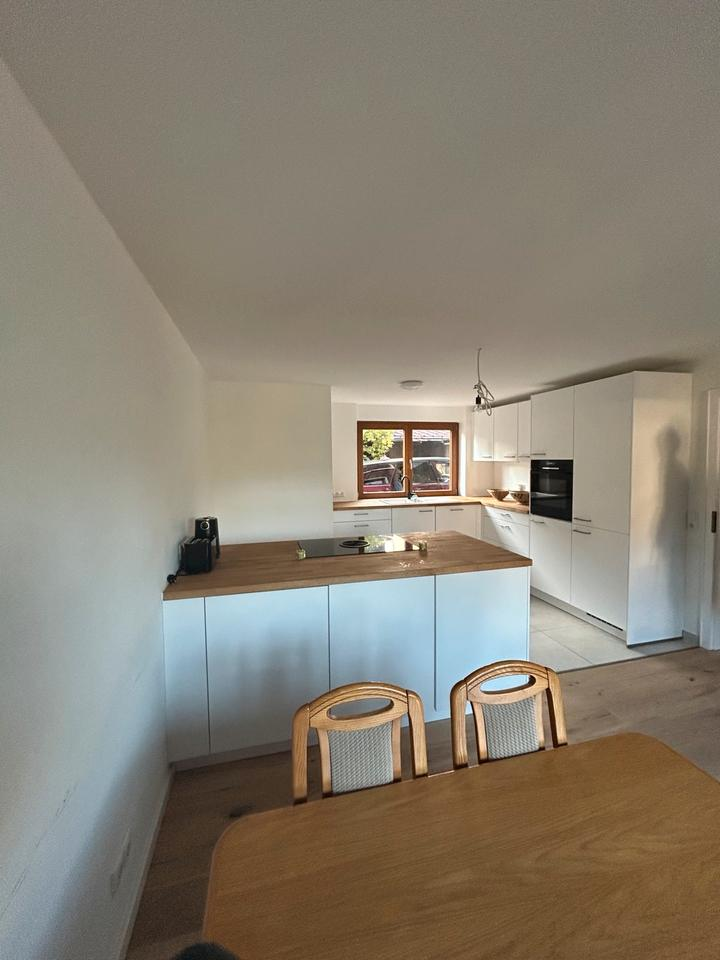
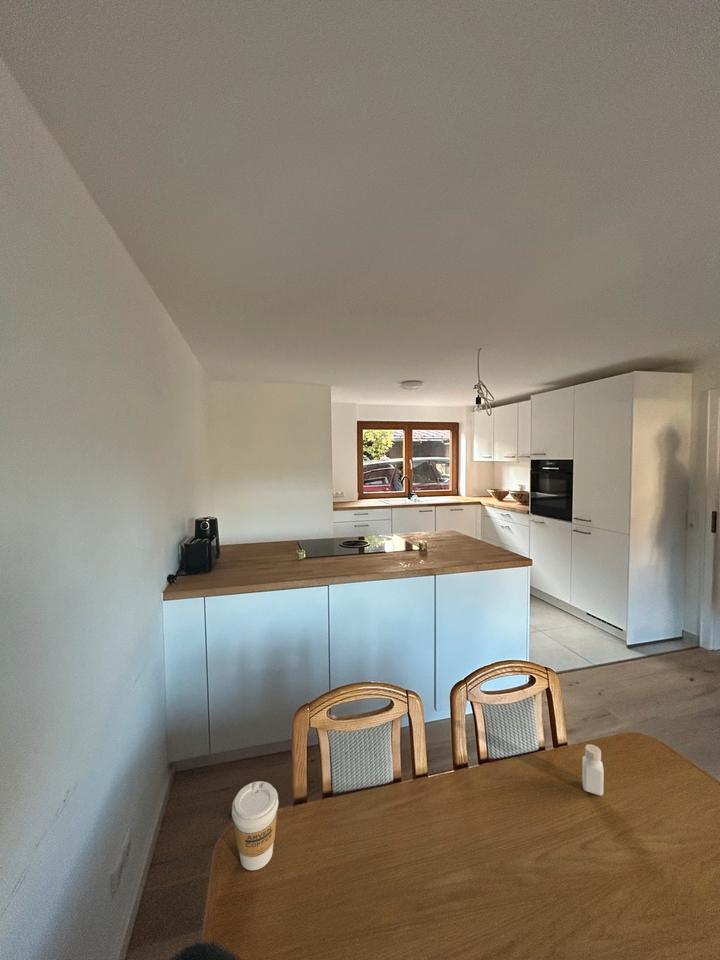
+ pepper shaker (592, 768)
+ coffee cup (255, 825)
